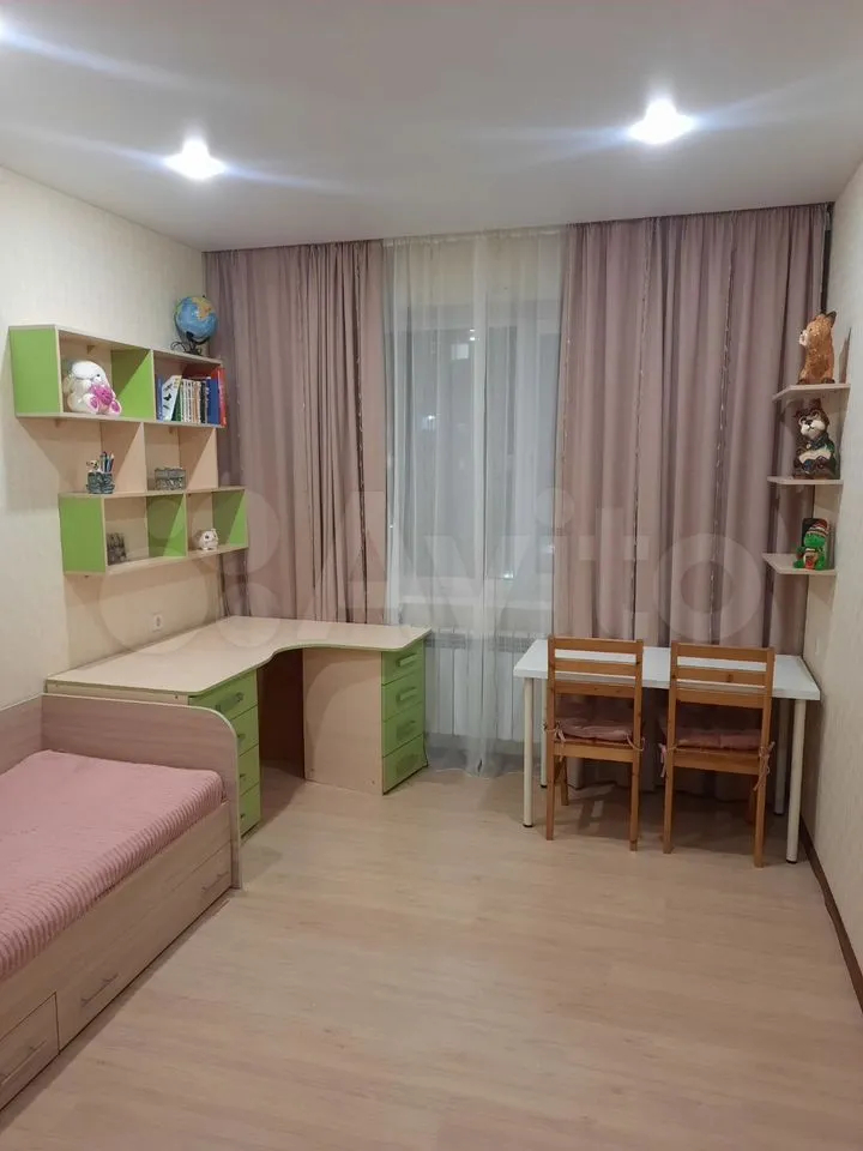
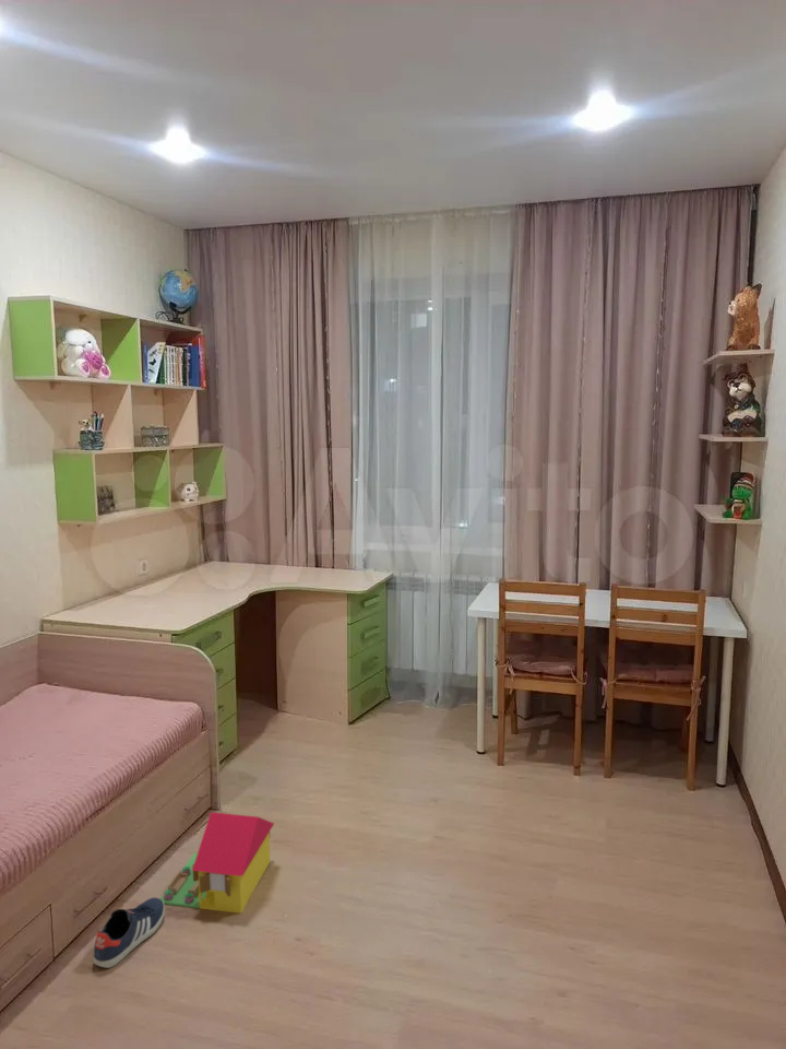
+ toy house (217, 847)
+ sneaker (131, 920)
